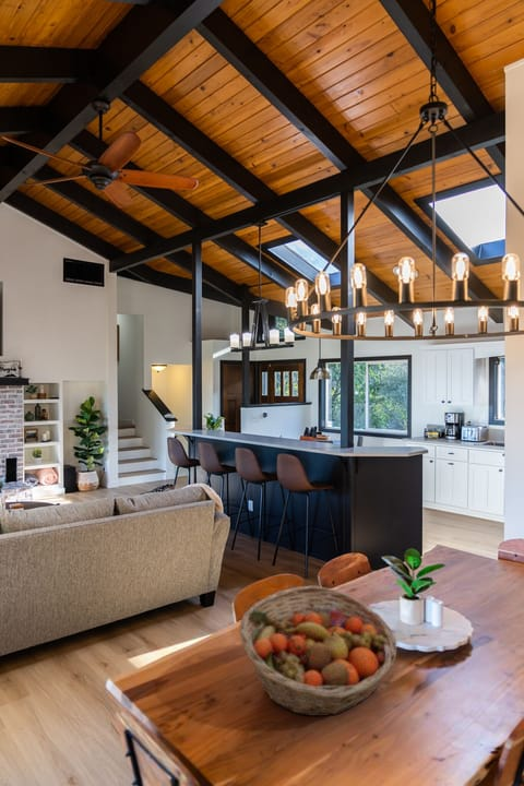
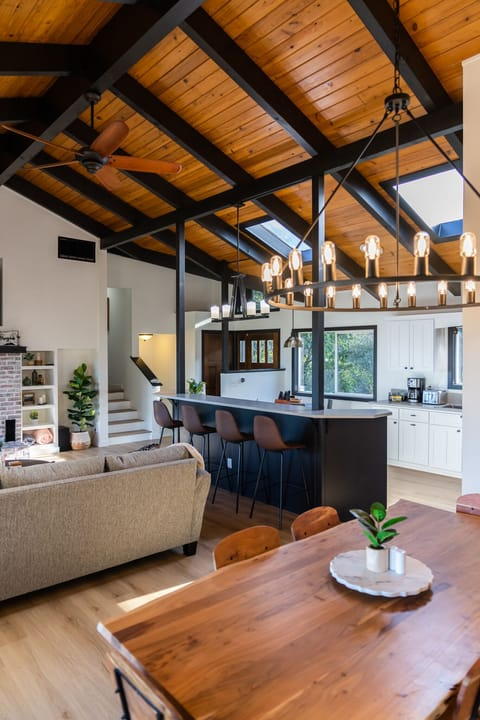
- fruit basket (318, 646)
